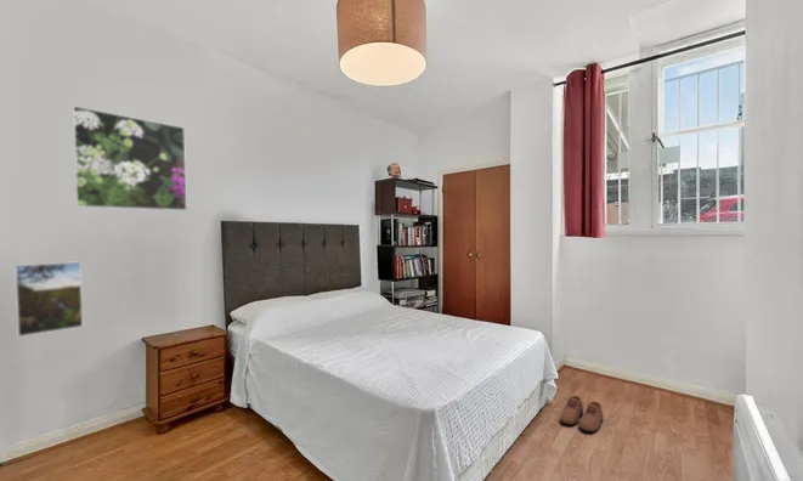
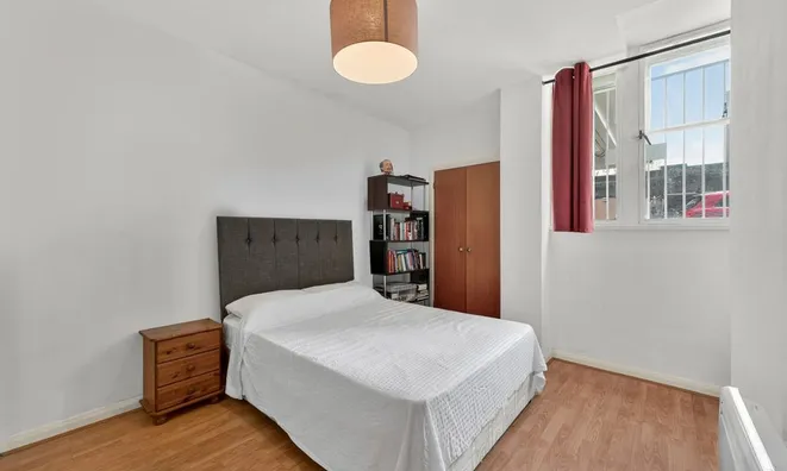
- shoe (581, 411)
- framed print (50, 296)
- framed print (135, 163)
